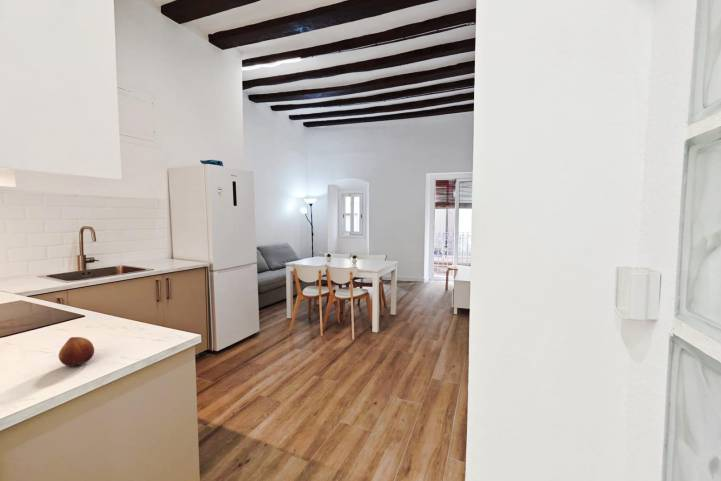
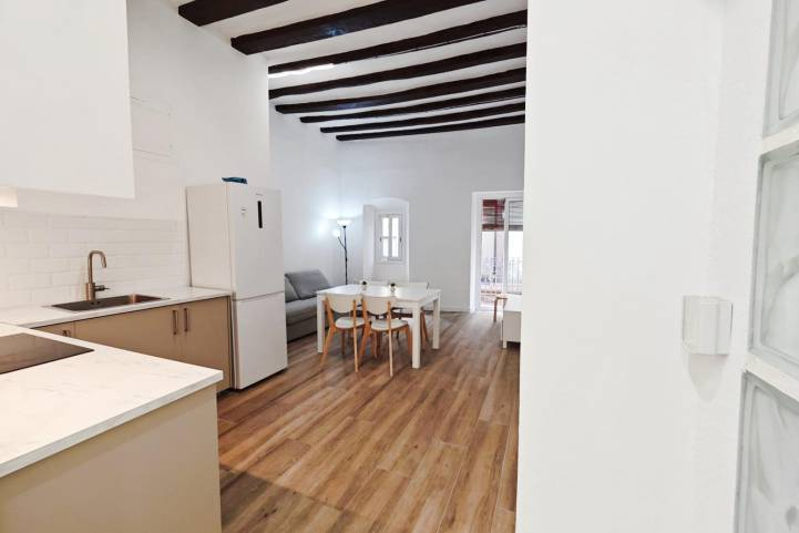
- fruit (76, 350)
